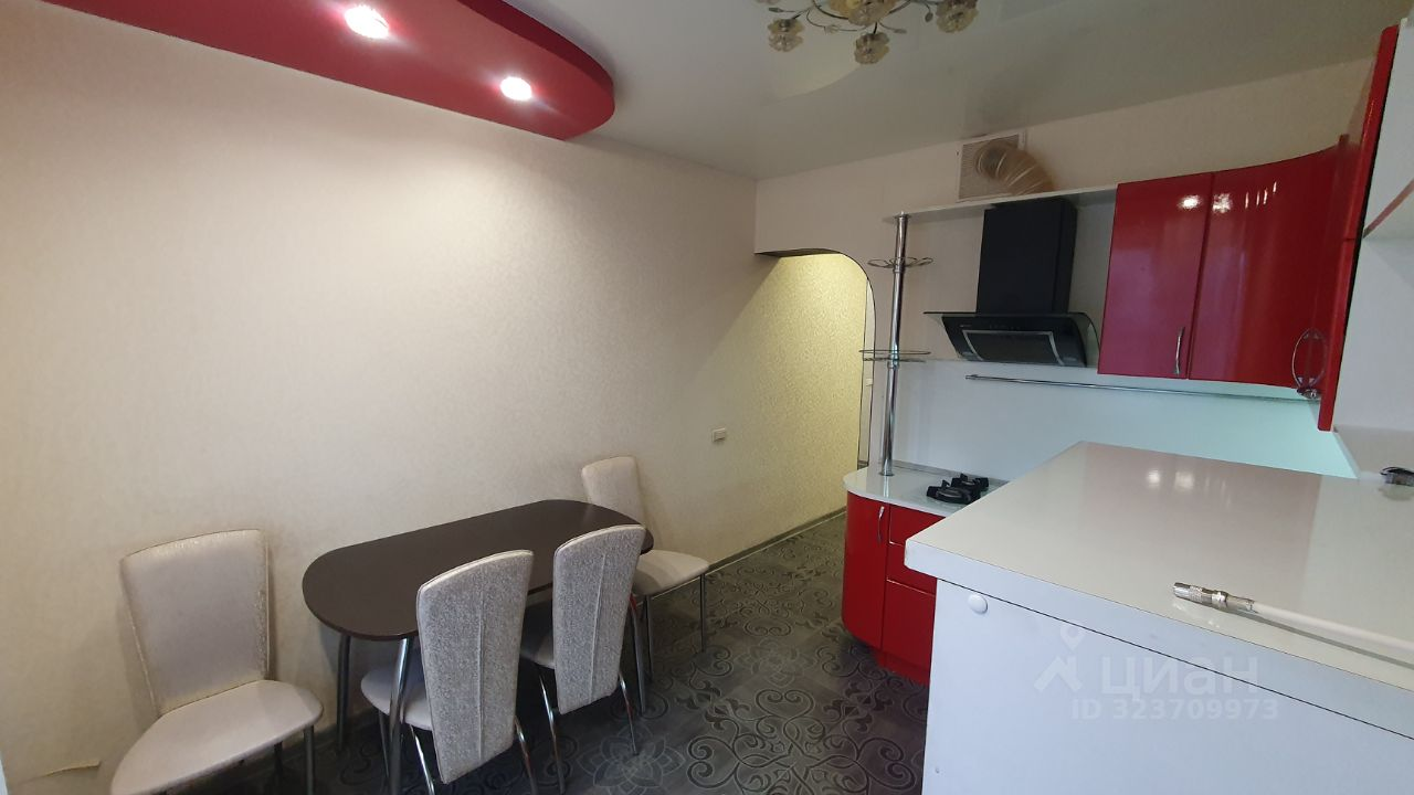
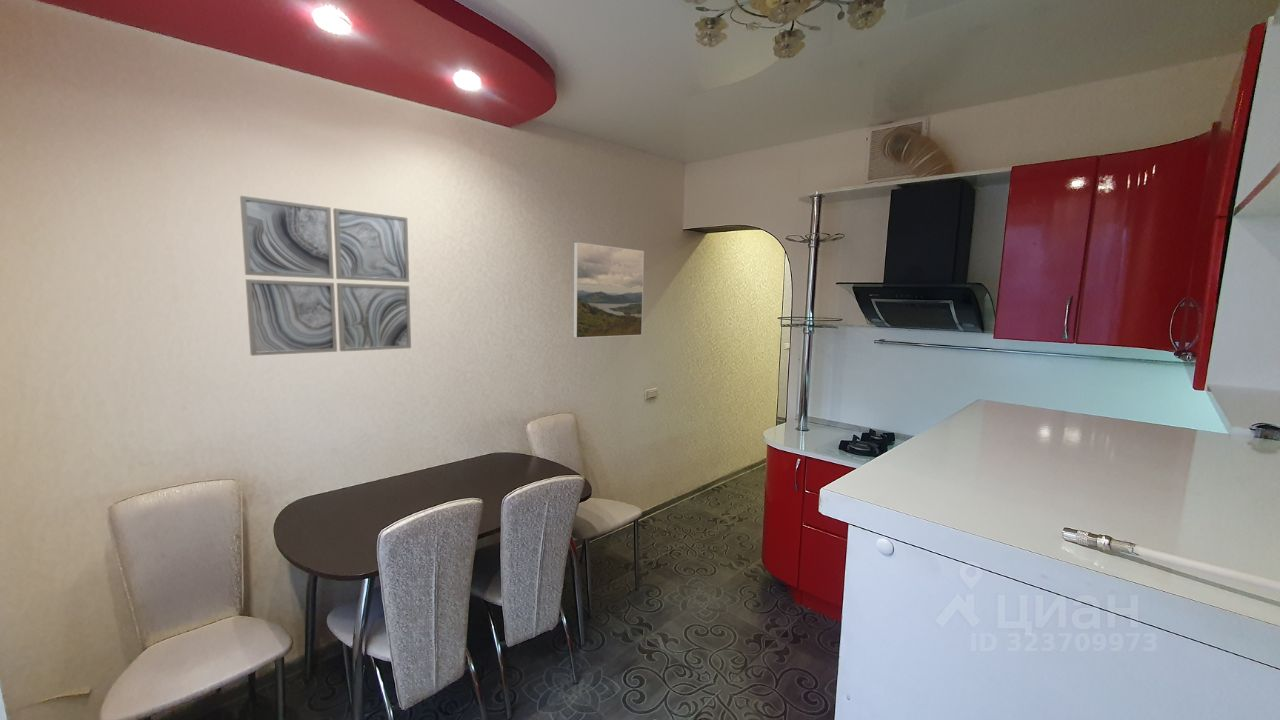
+ wall art (336, 278)
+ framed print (610, 292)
